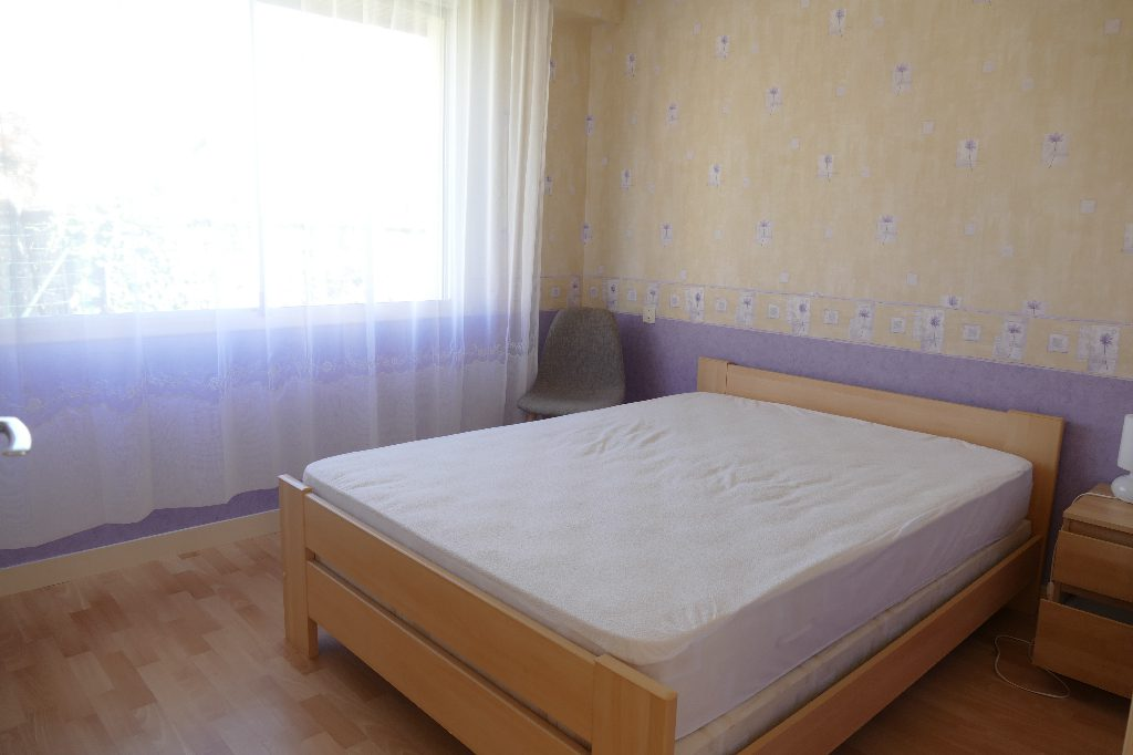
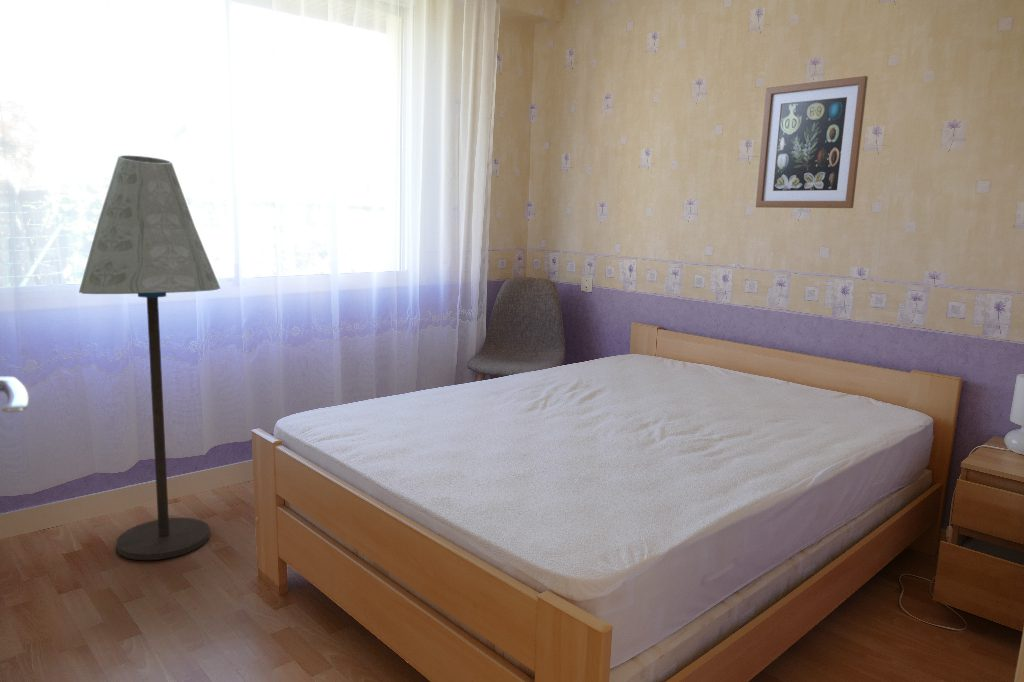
+ floor lamp (155, 356)
+ wall art (808, 146)
